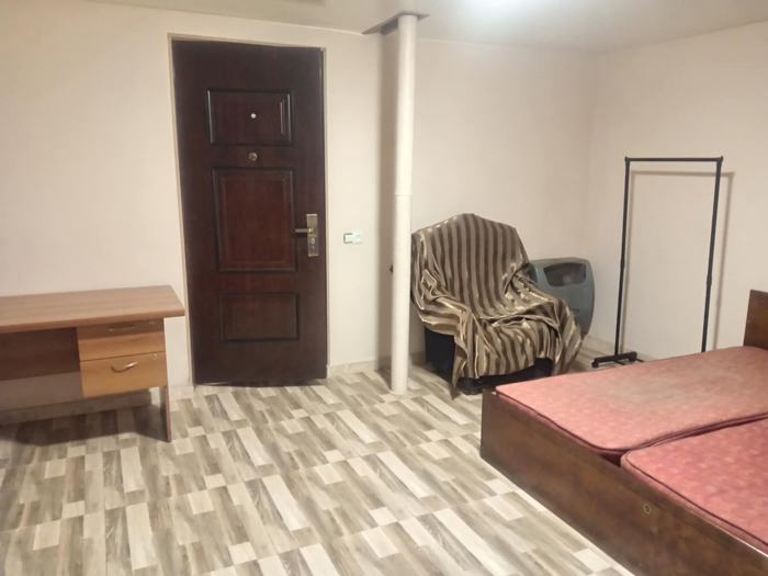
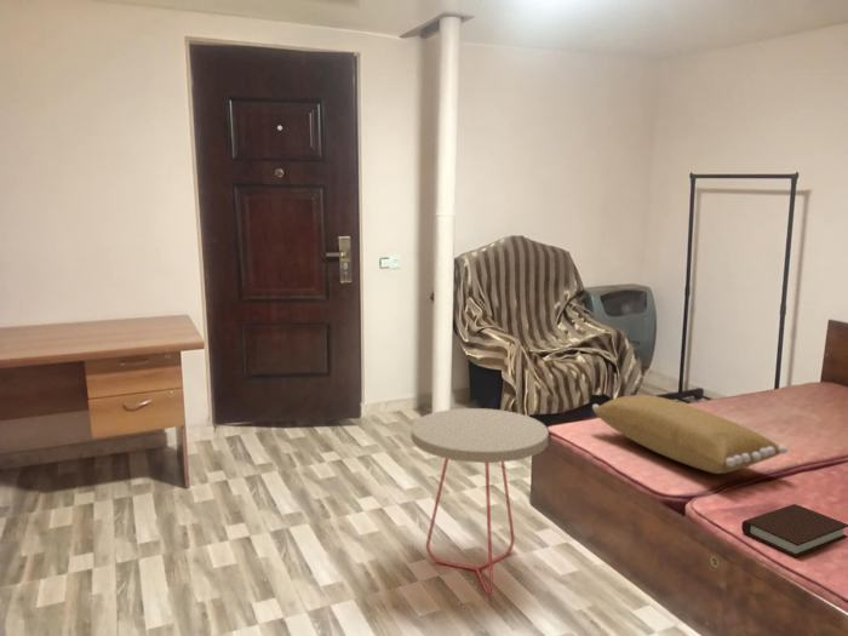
+ pillow (681, 429)
+ side table (486, 495)
+ book (793, 528)
